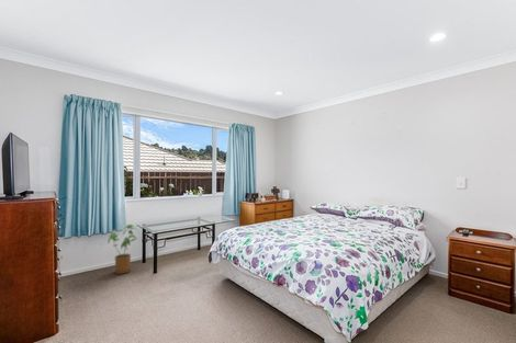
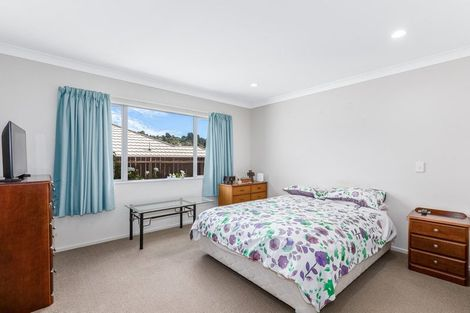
- house plant (125, 248)
